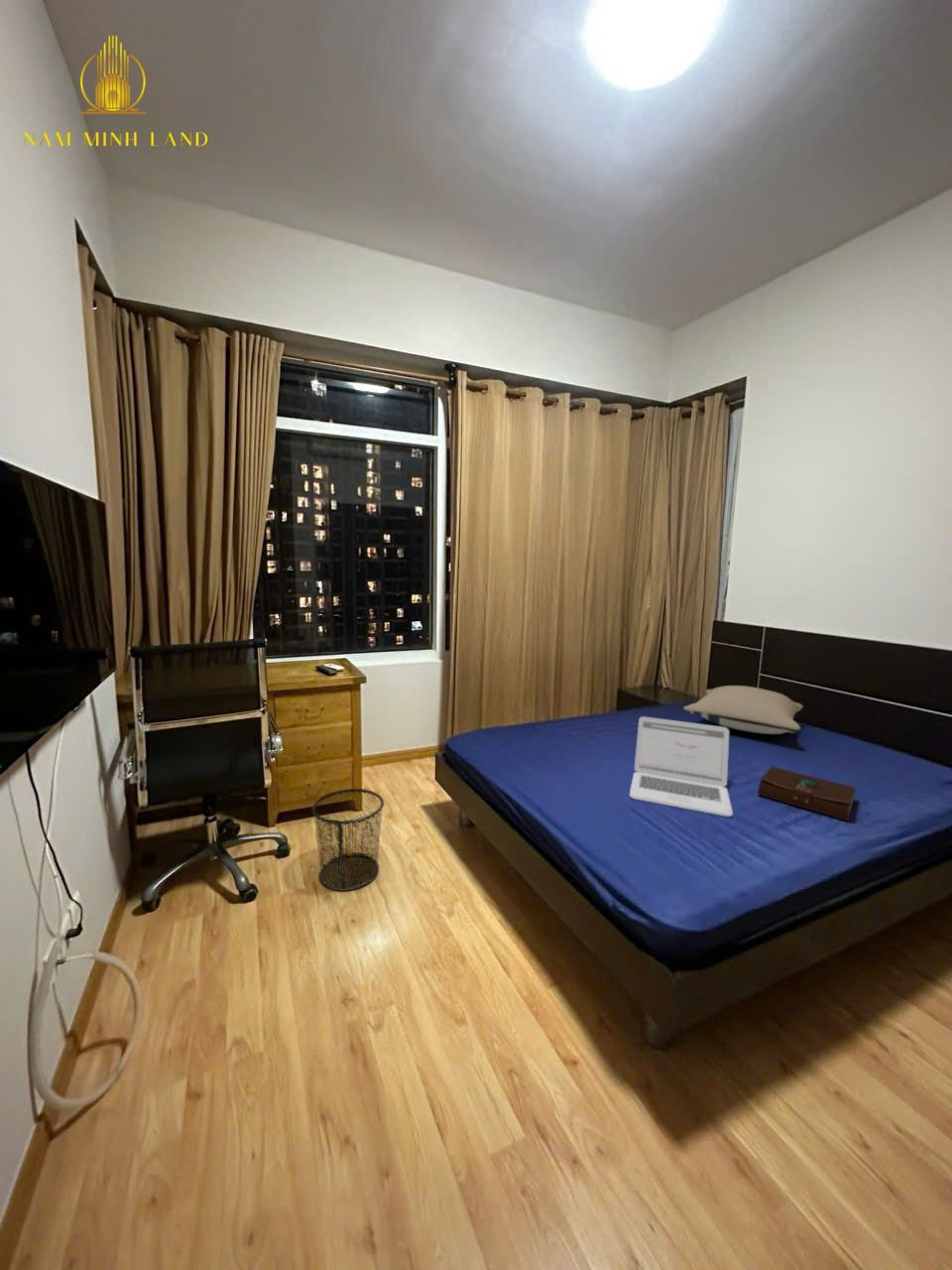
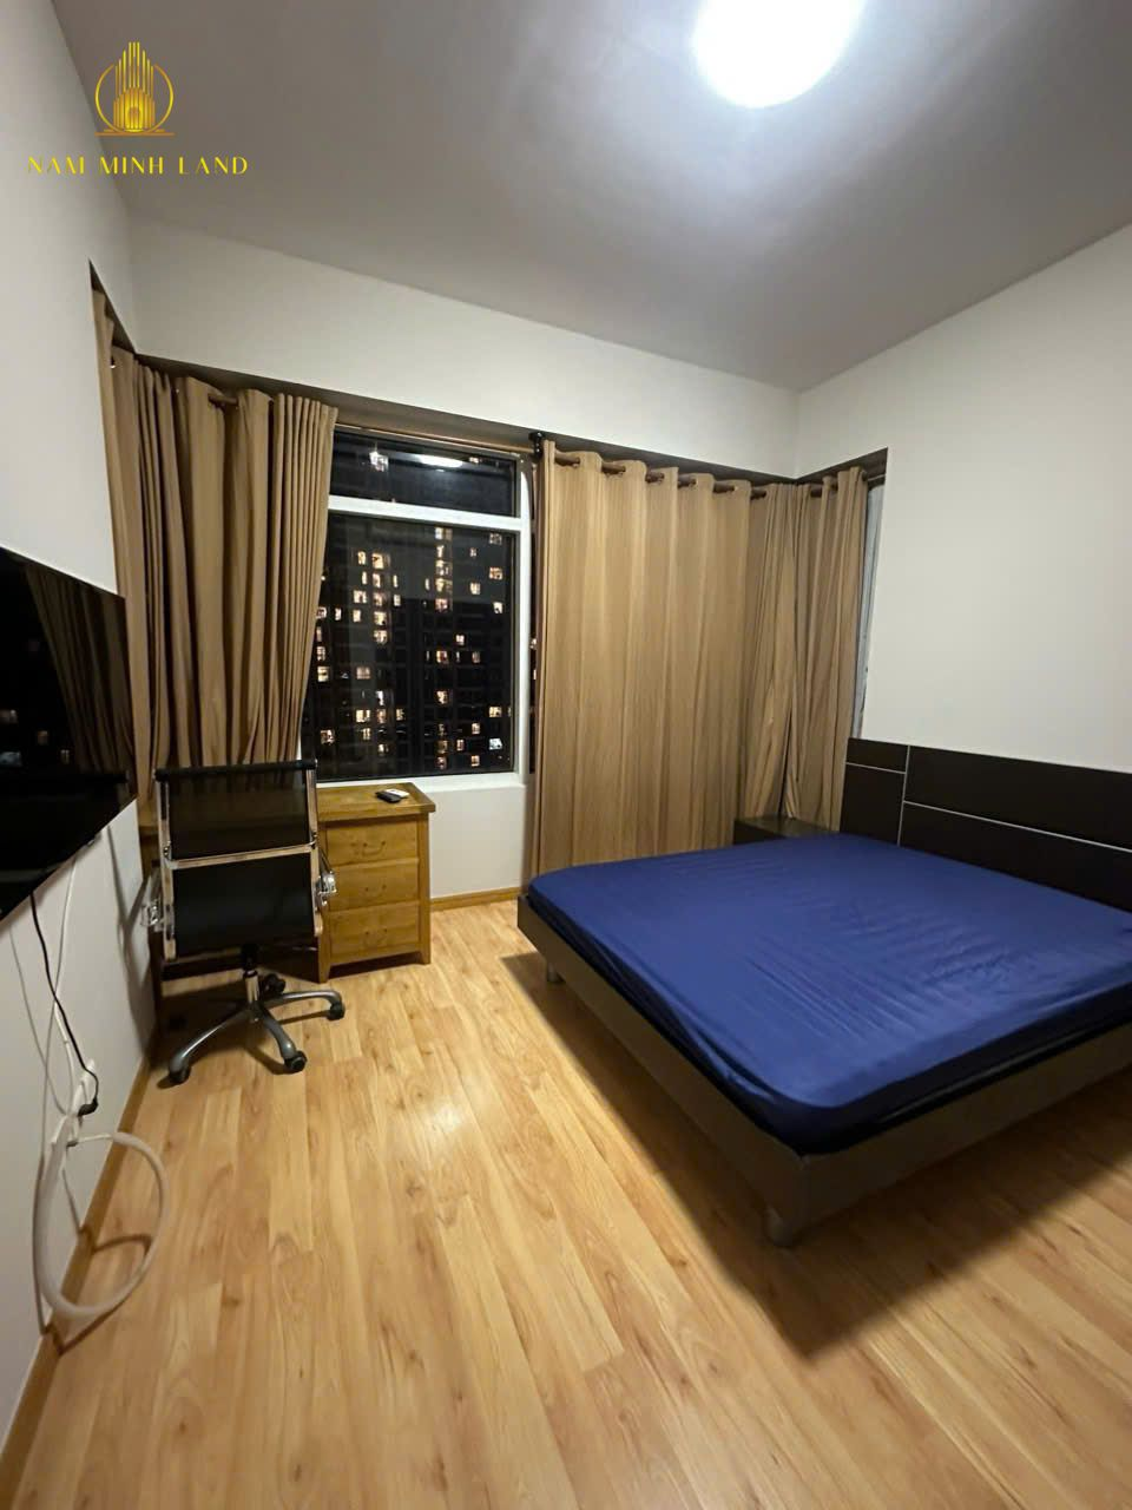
- book (806, 789)
- waste bin (349, 837)
- pillow (745, 707)
- laptop (680, 762)
